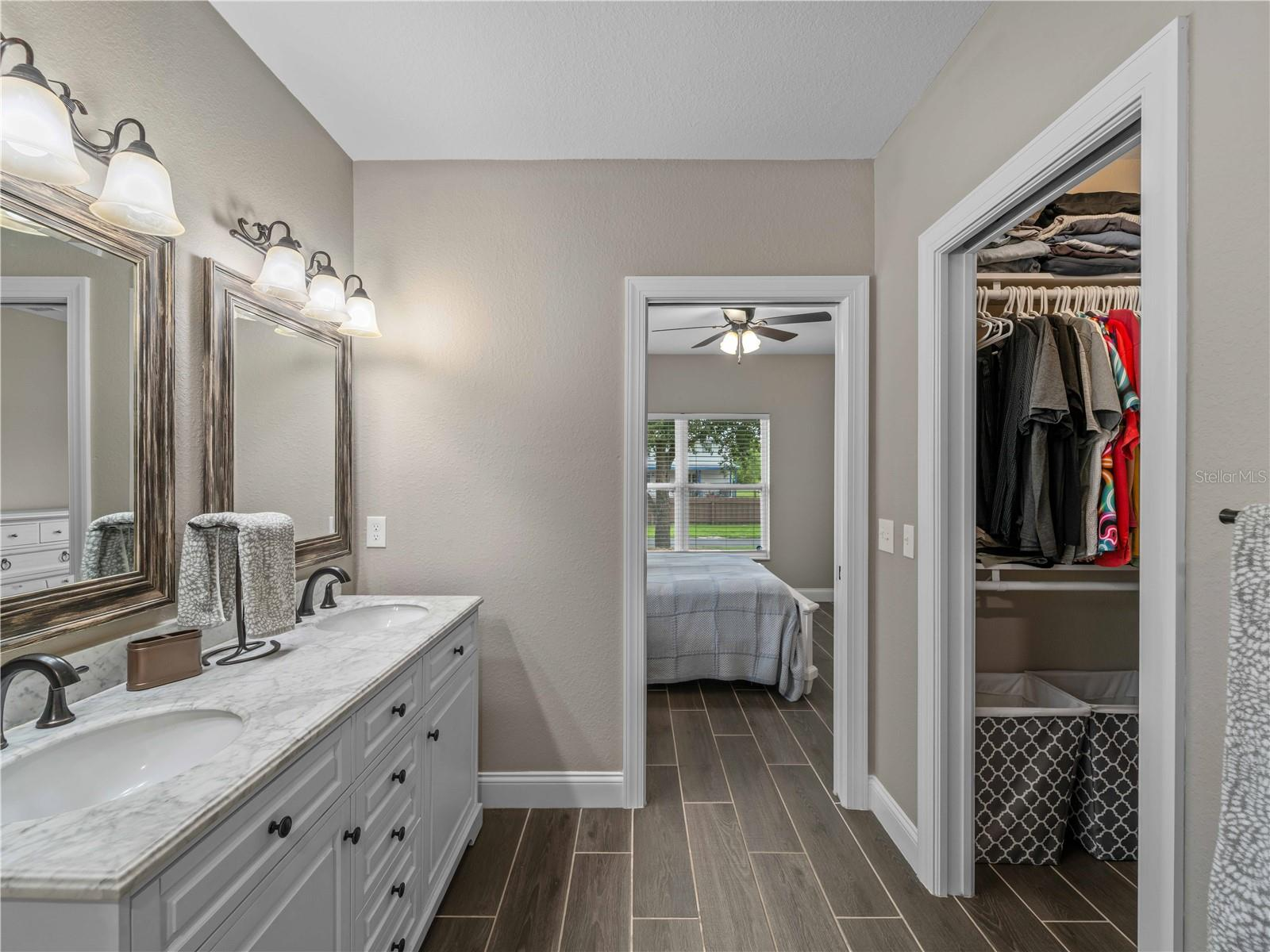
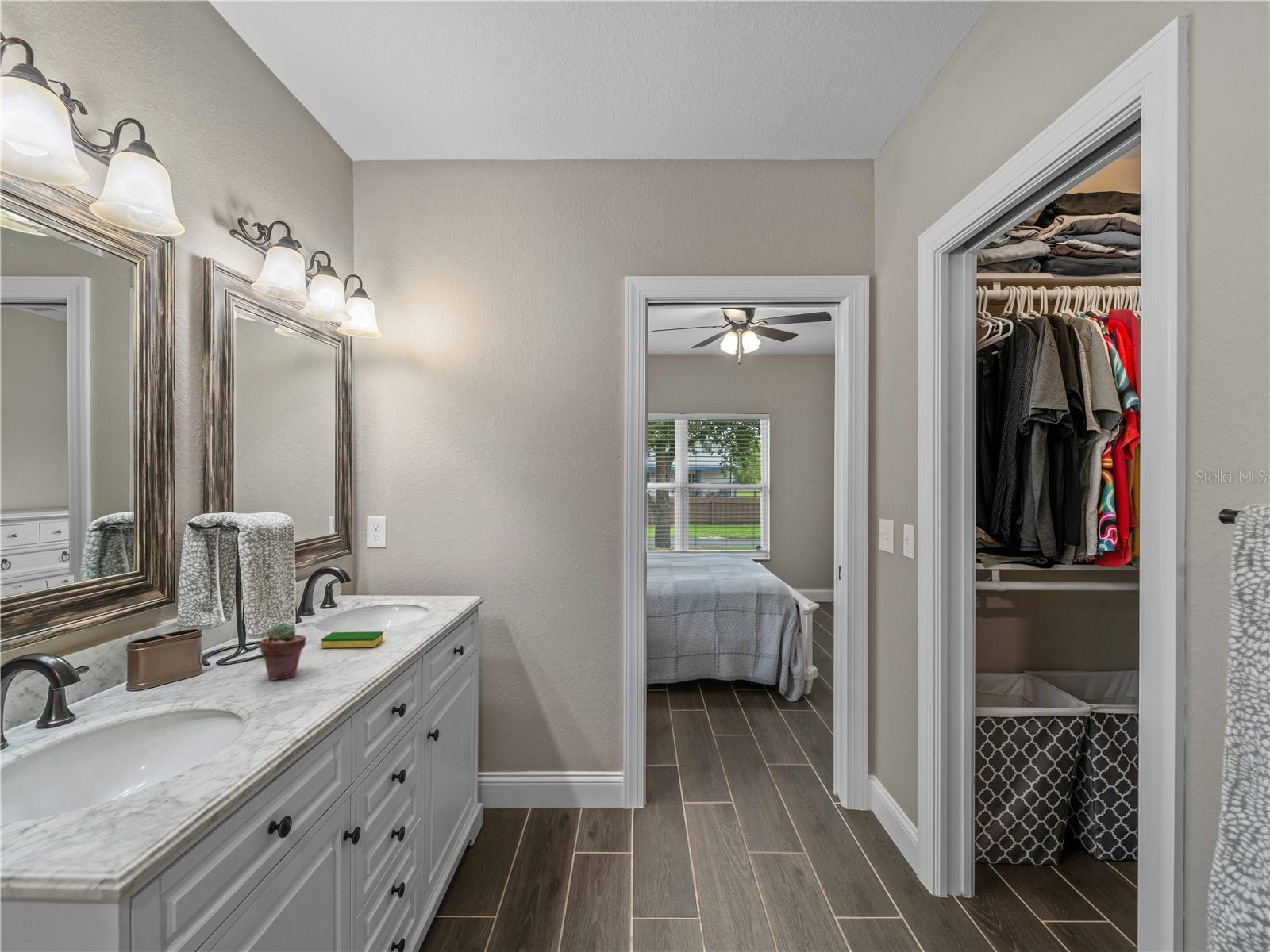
+ potted succulent (283, 649)
+ dish sponge (352, 639)
